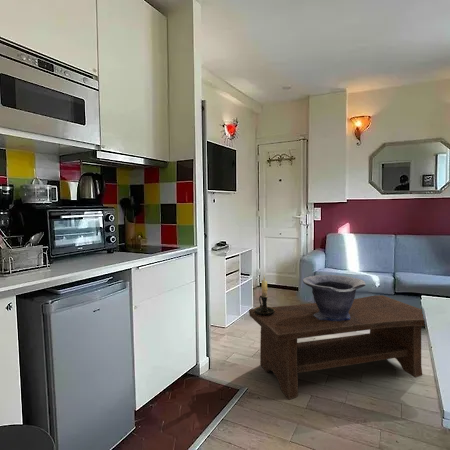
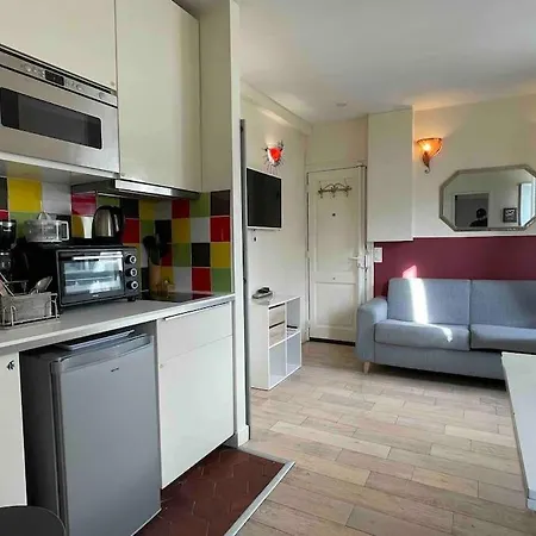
- decorative bowl (332, 297)
- candle holder (263, 292)
- coffee table (339, 341)
